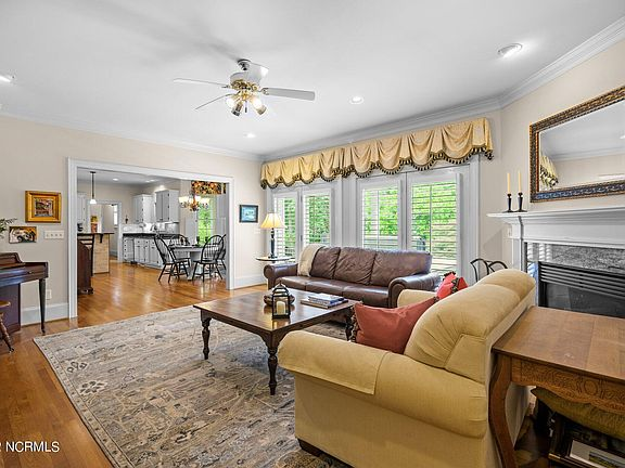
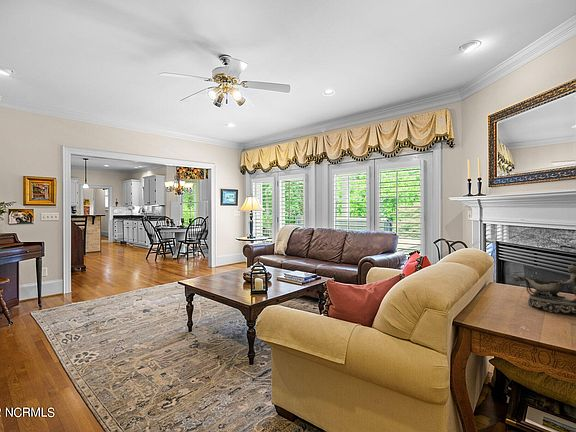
+ decorative bowl (548, 285)
